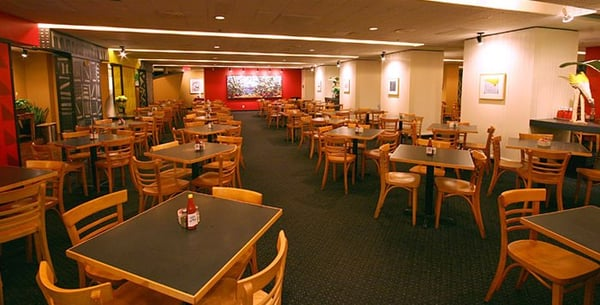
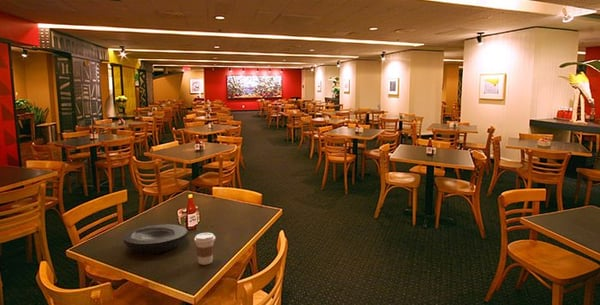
+ coffee cup (205, 248)
+ plate (156, 239)
